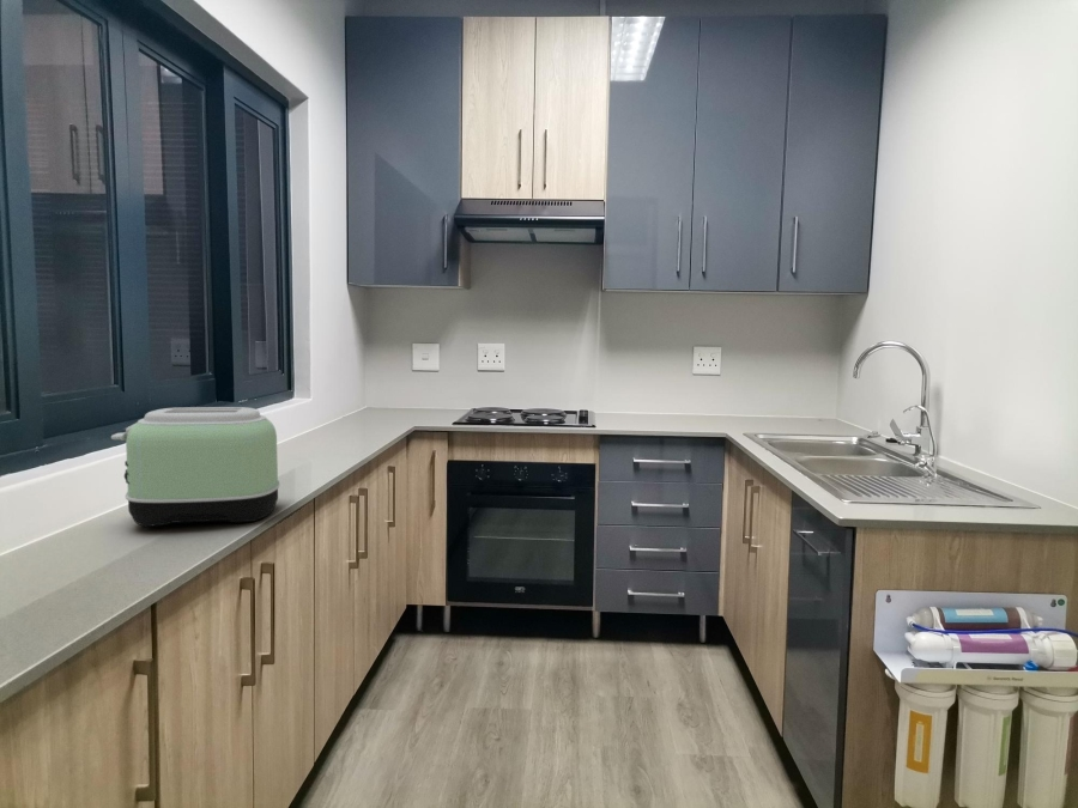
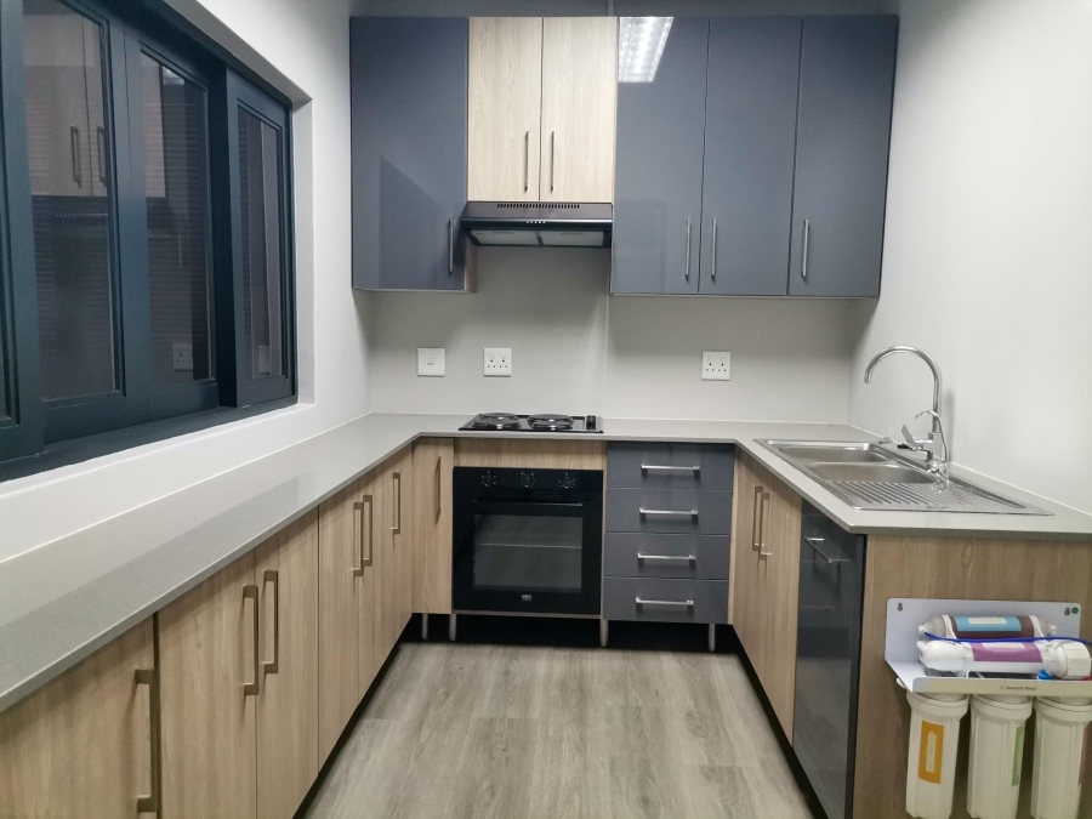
- toaster (199, 463)
